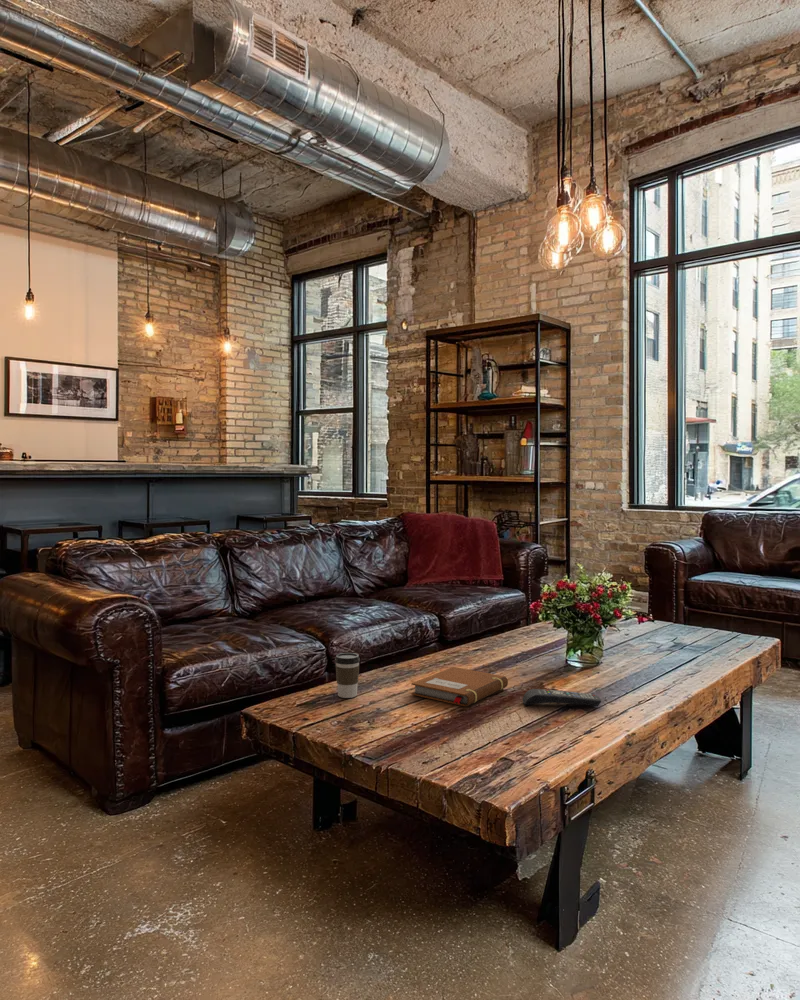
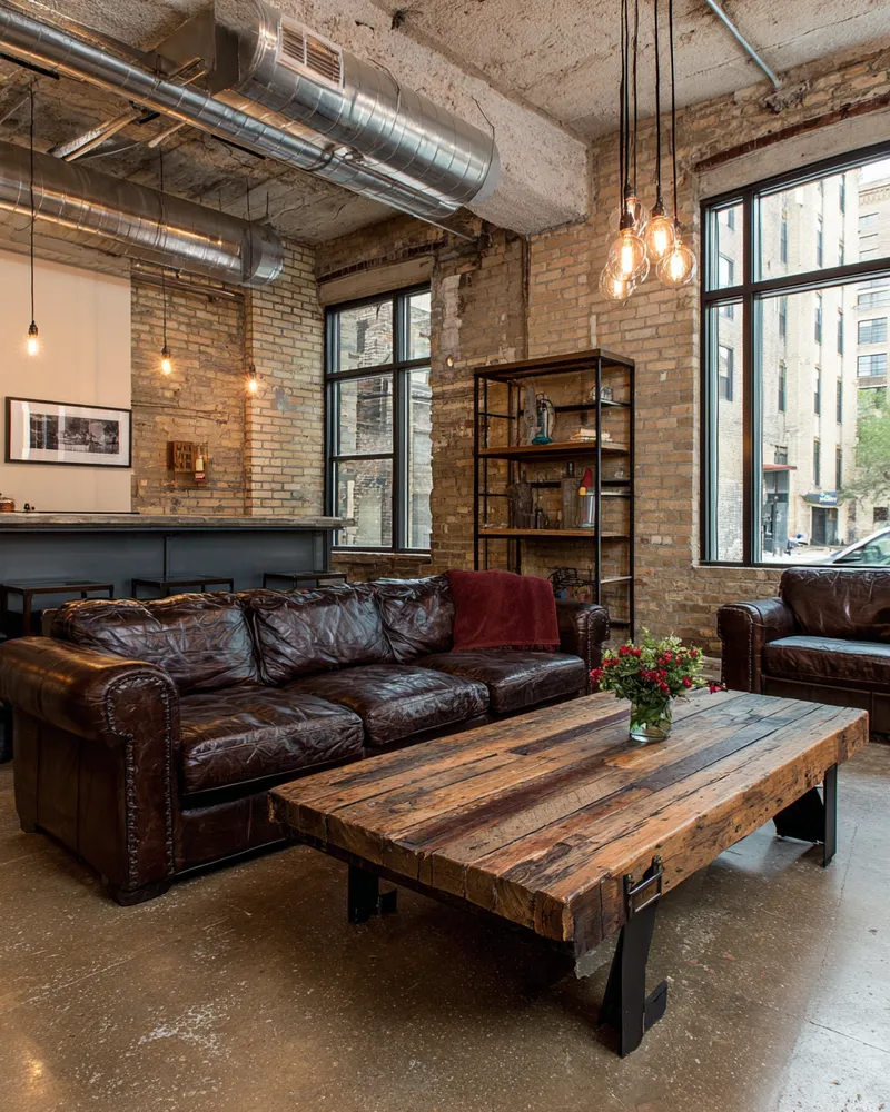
- notebook (459, 686)
- remote control (561, 697)
- coffee cup (347, 675)
